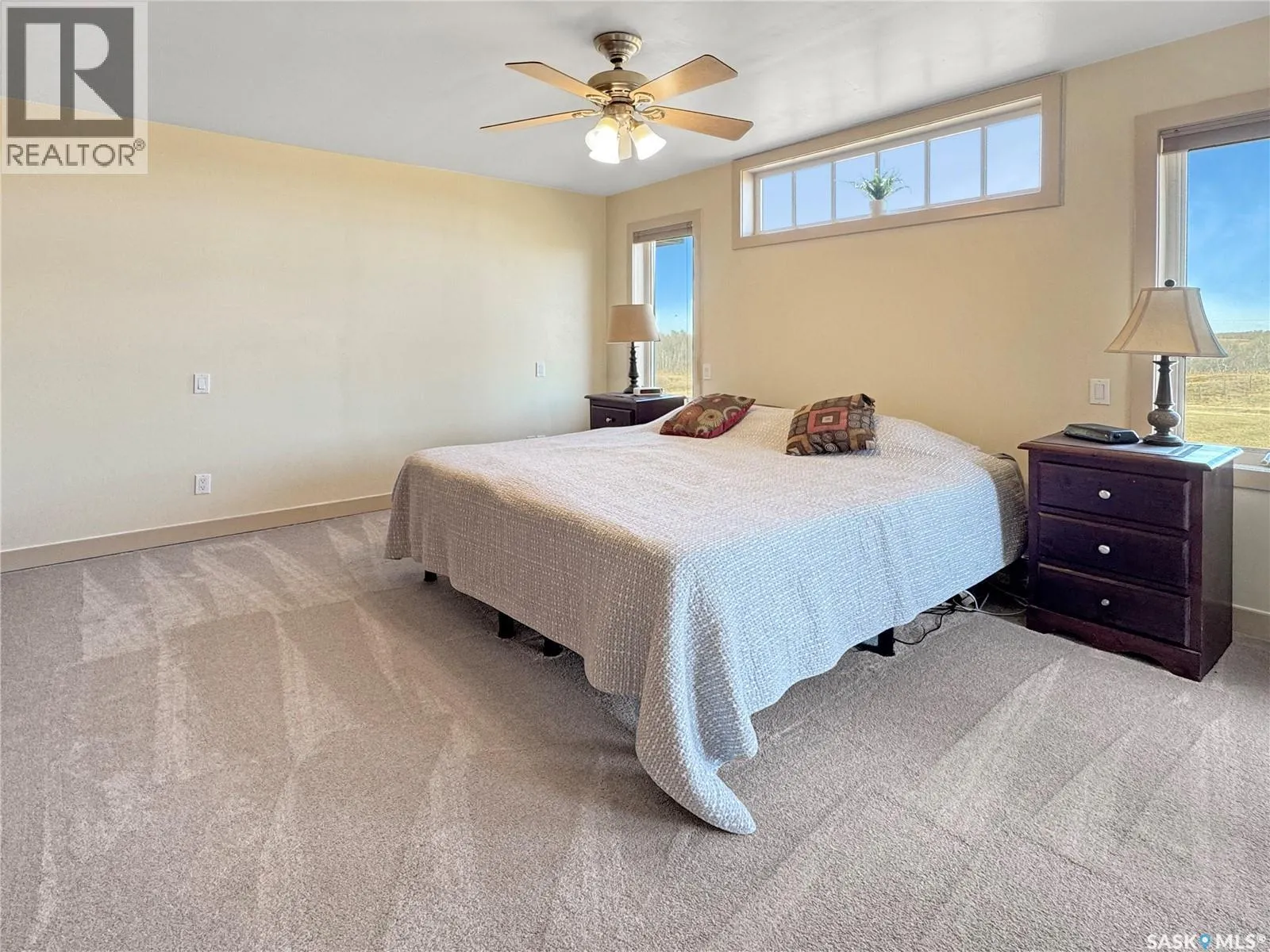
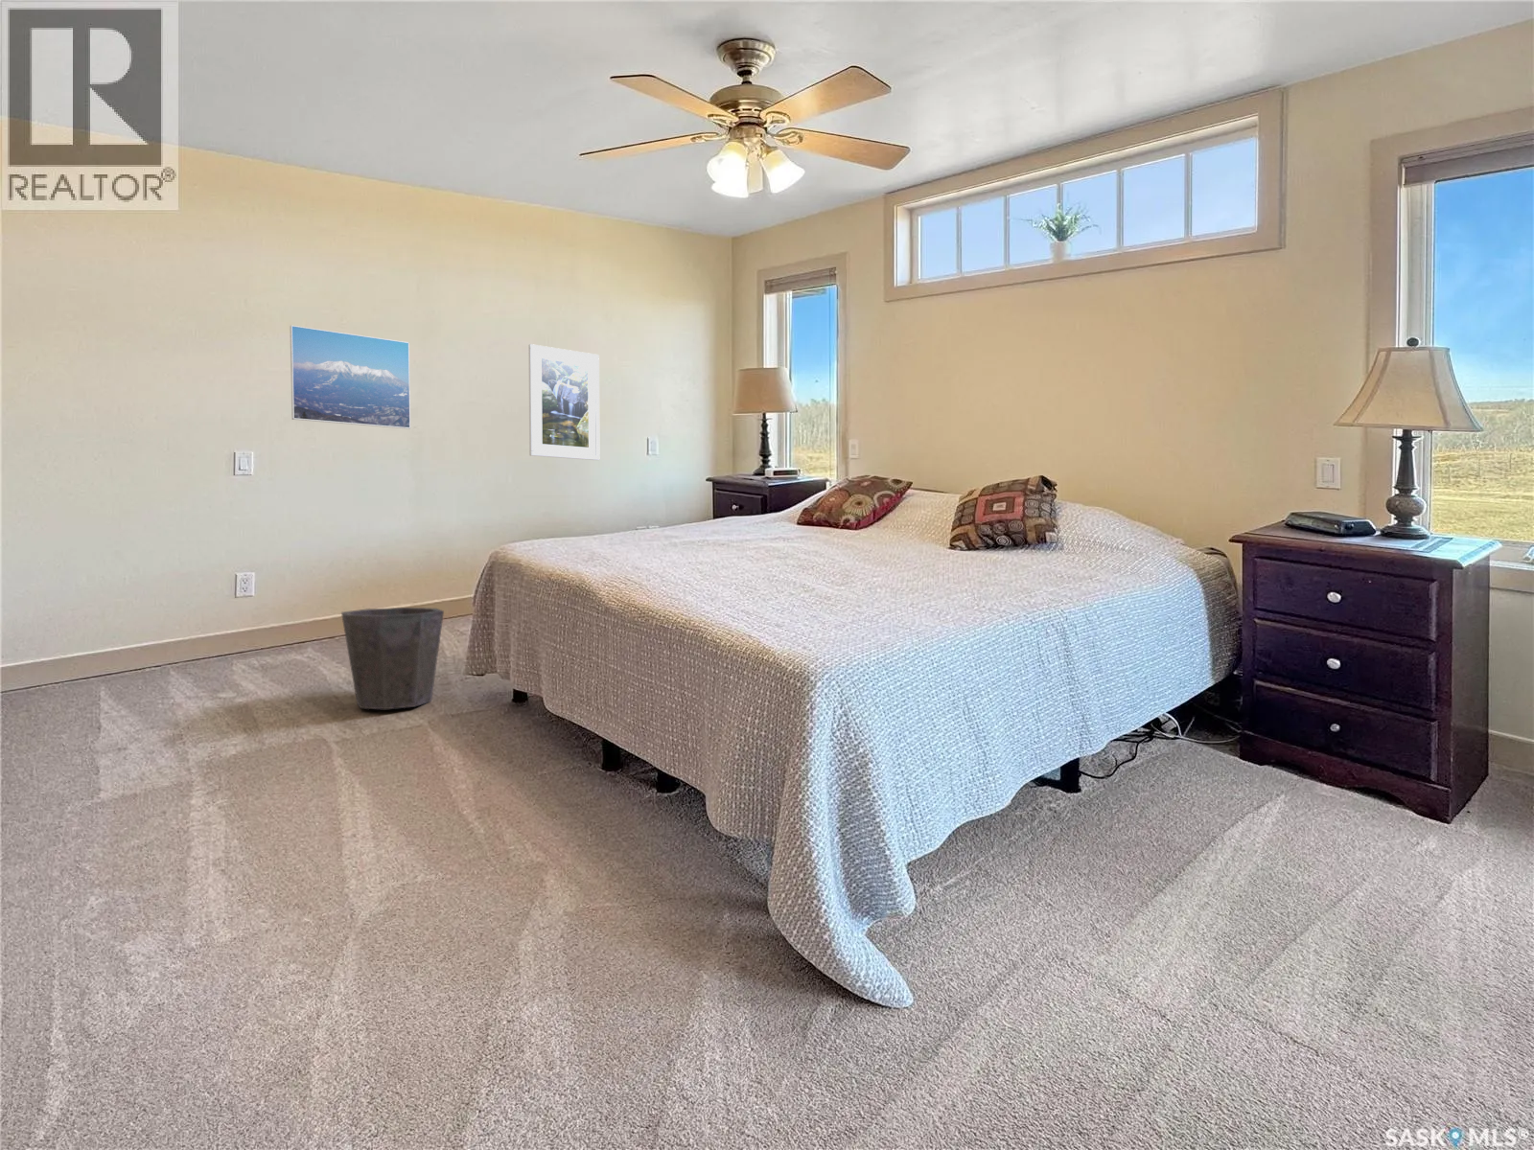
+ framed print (565, 403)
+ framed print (351, 379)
+ waste bin (393, 656)
